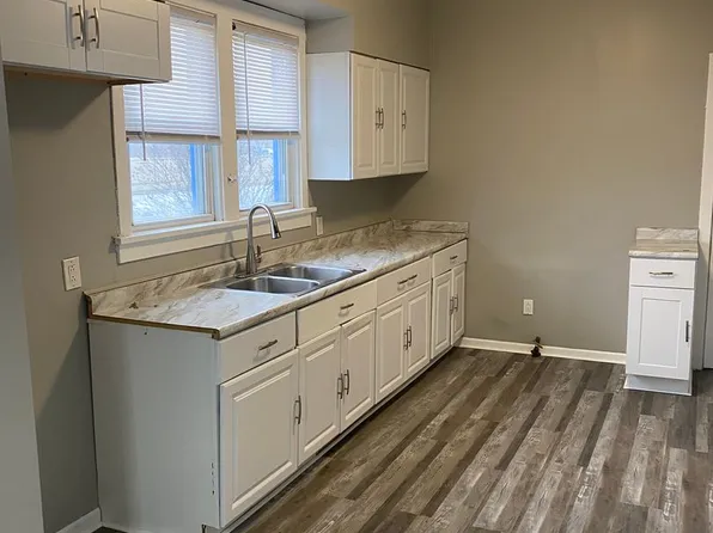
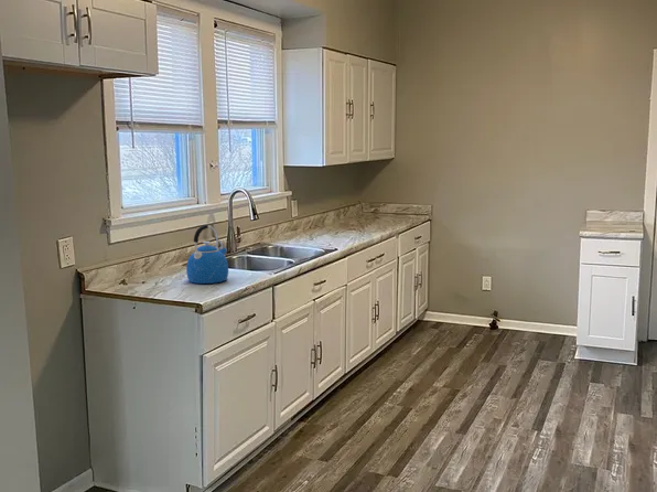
+ kettle (209, 252)
